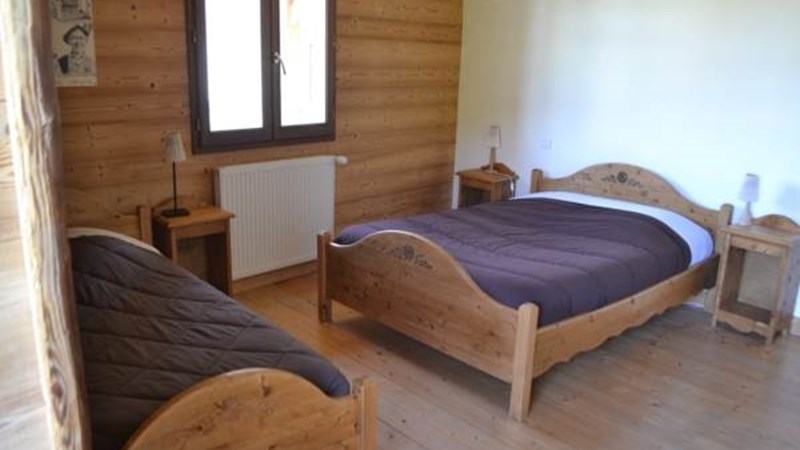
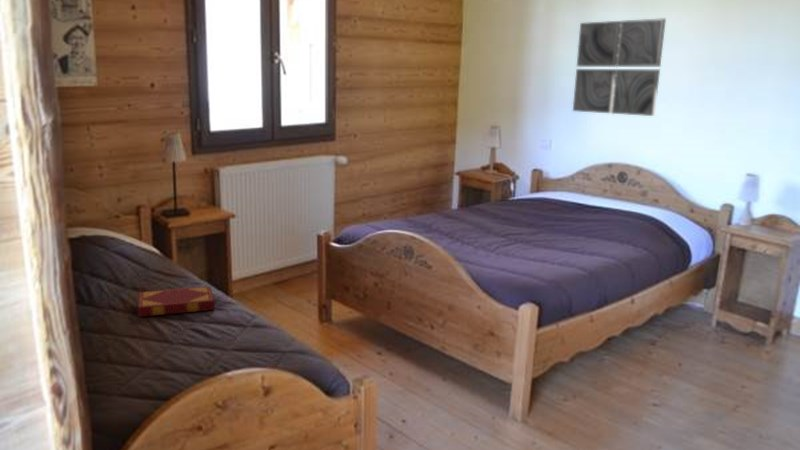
+ wall art (616, 66)
+ hardback book (176, 300)
